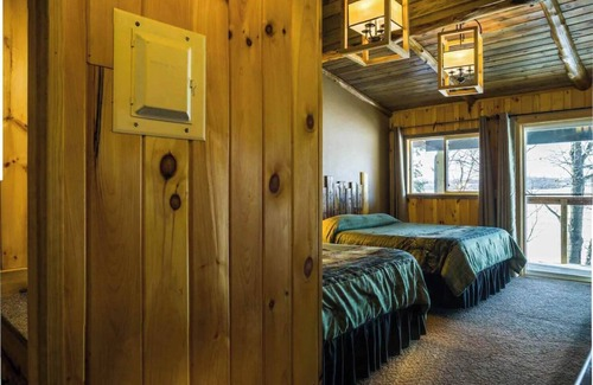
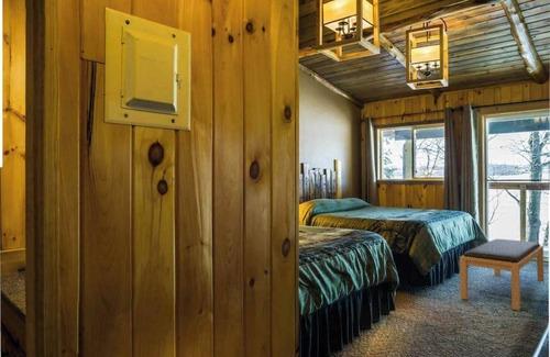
+ bench (505, 267)
